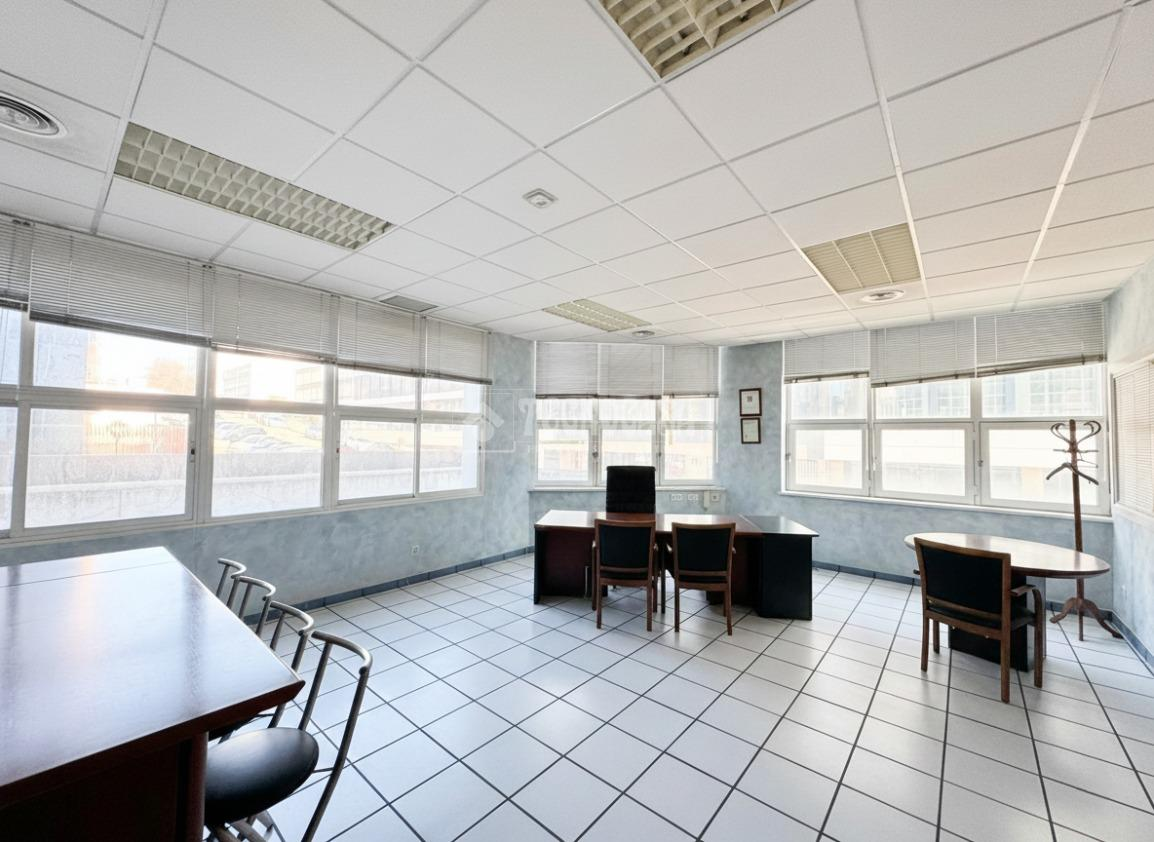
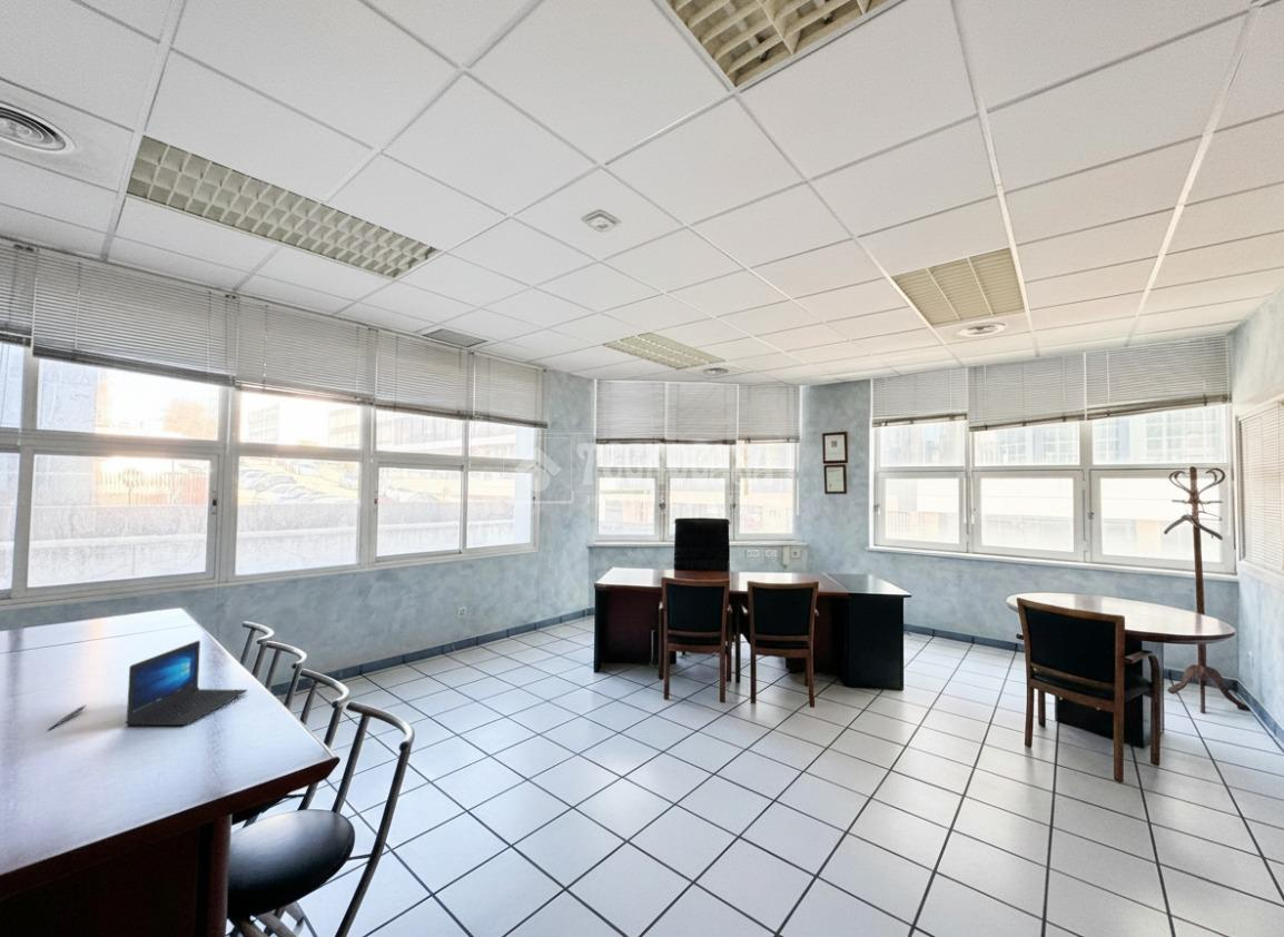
+ laptop (191, 680)
+ pen (67, 717)
